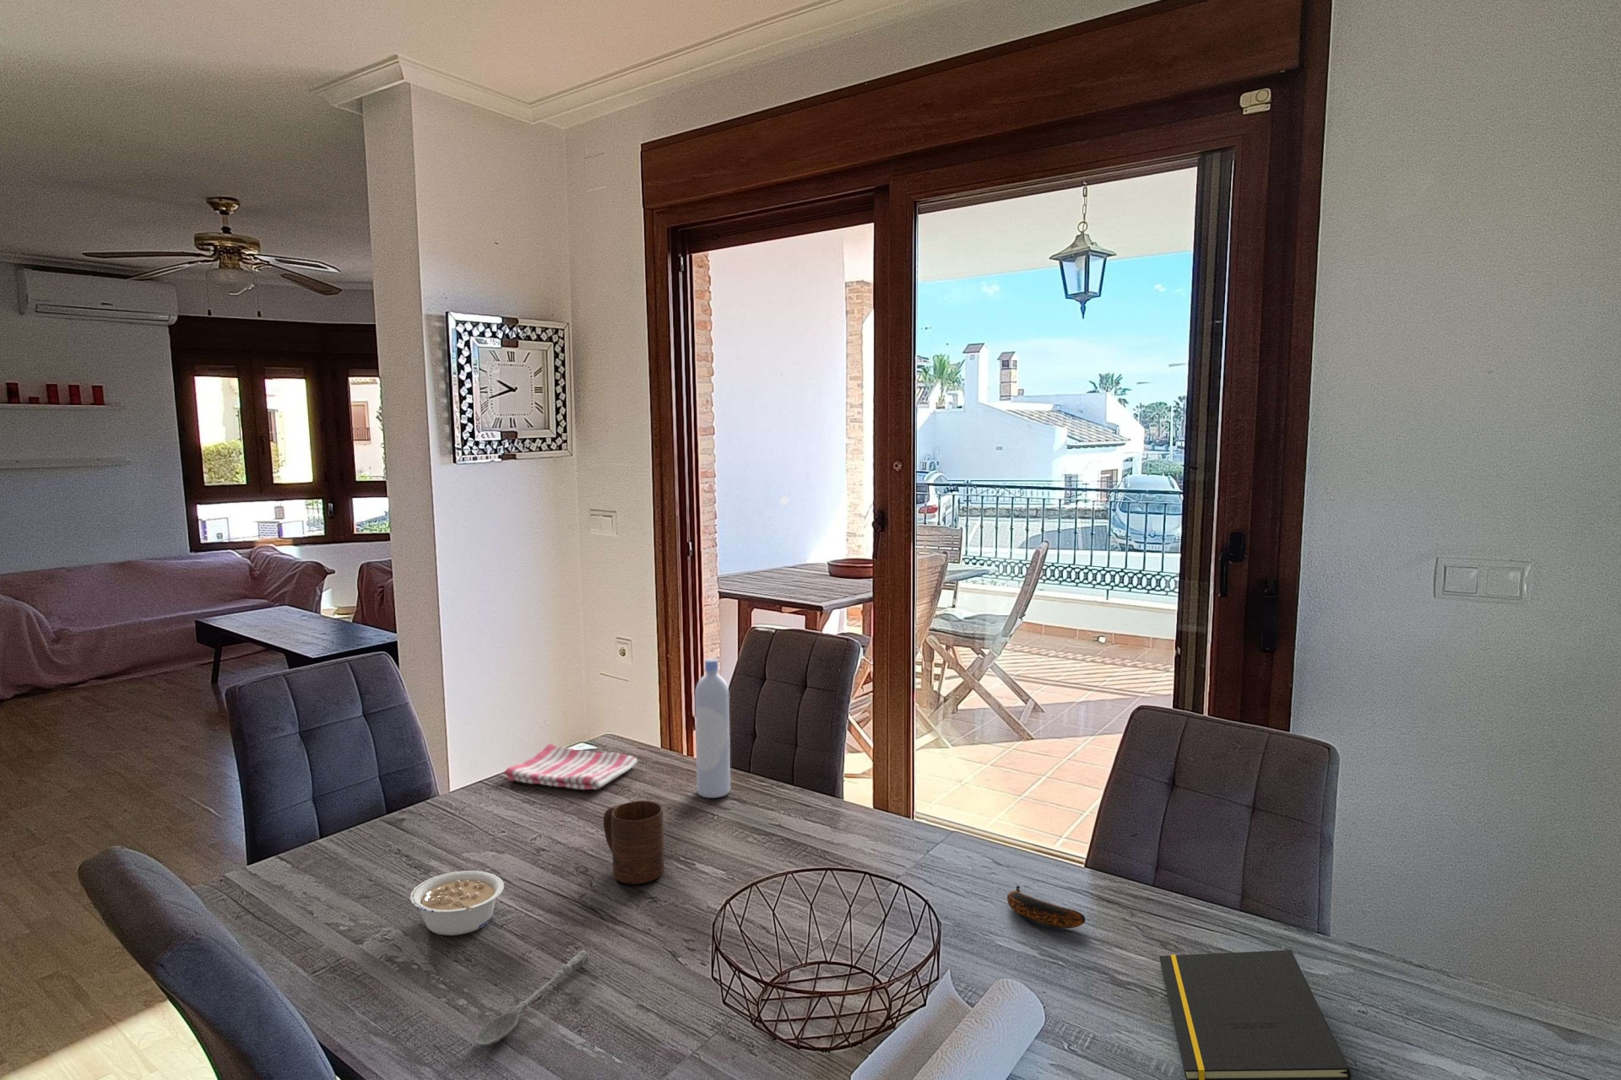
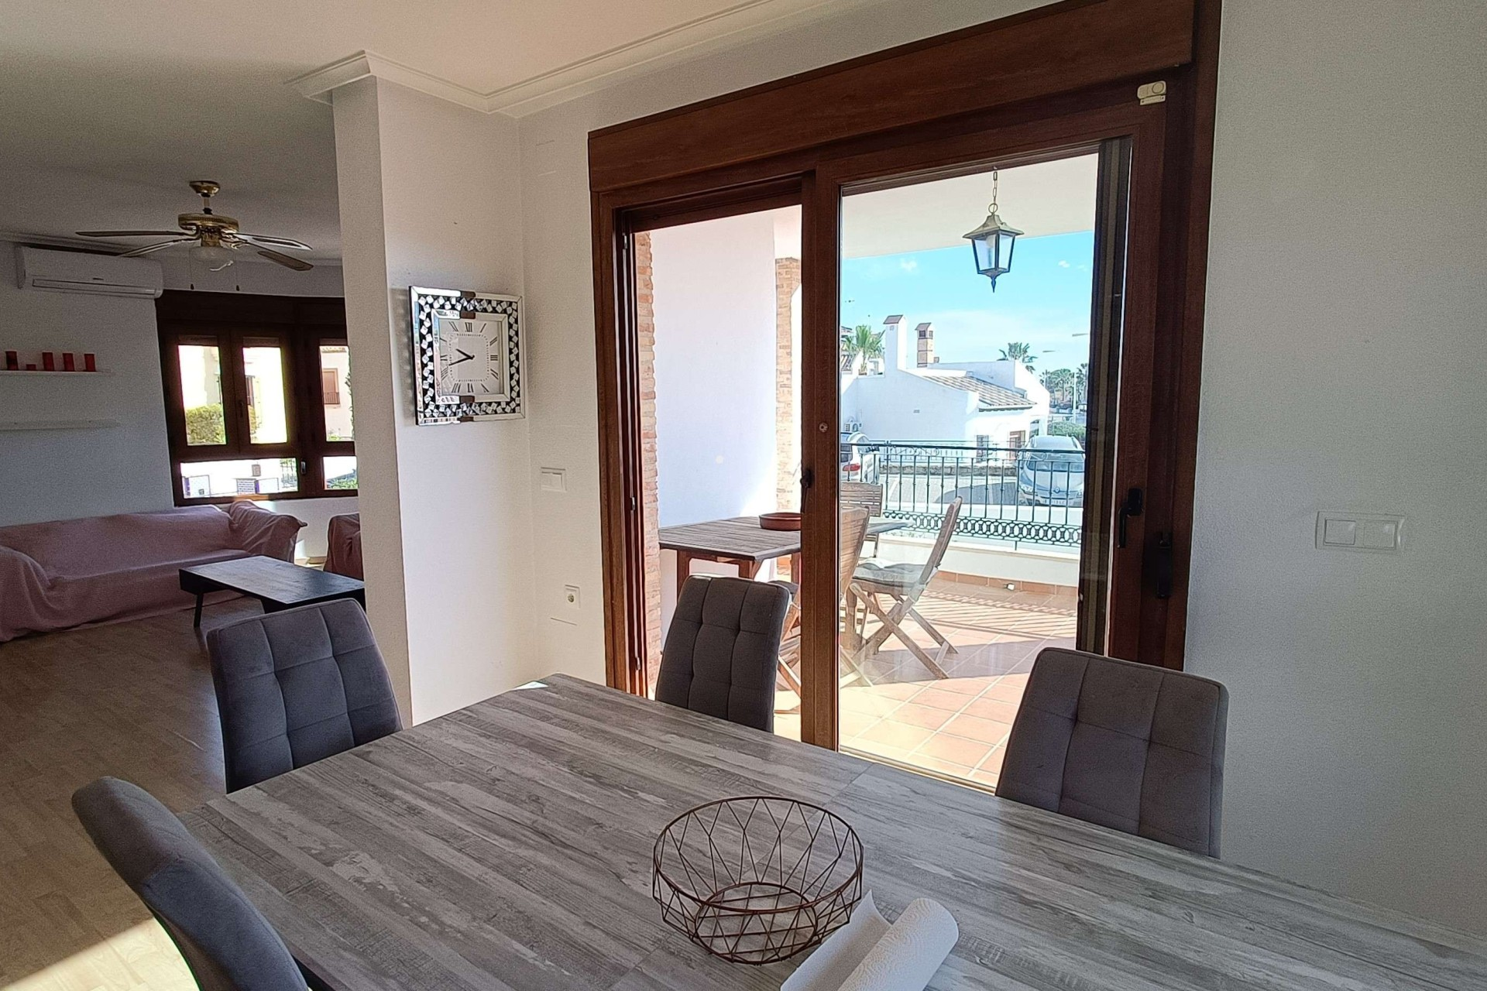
- banana (1042, 902)
- cup (631, 840)
- legume (461, 903)
- dish towel (573, 767)
- notepad (1242, 1010)
- bottle (713, 727)
- soupspoon (536, 996)
